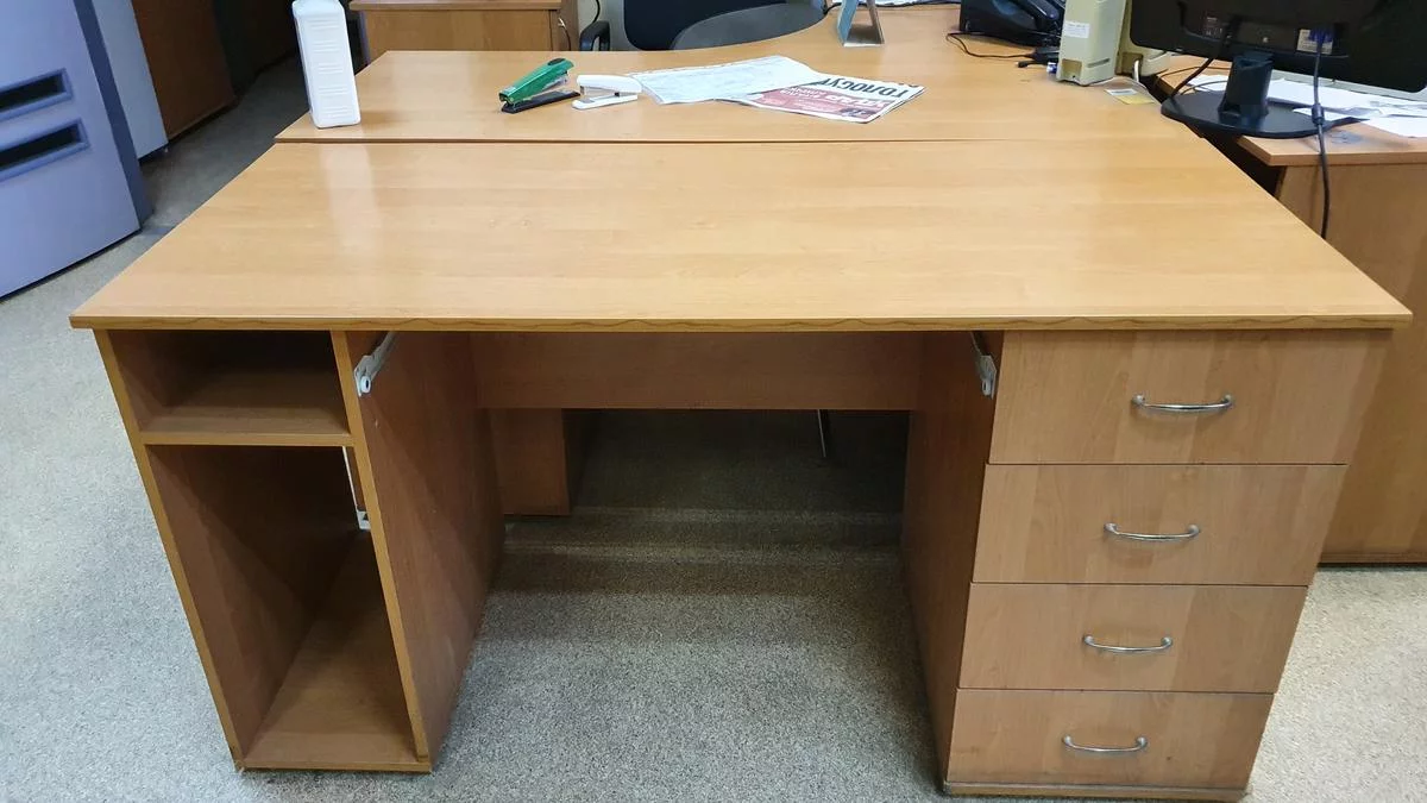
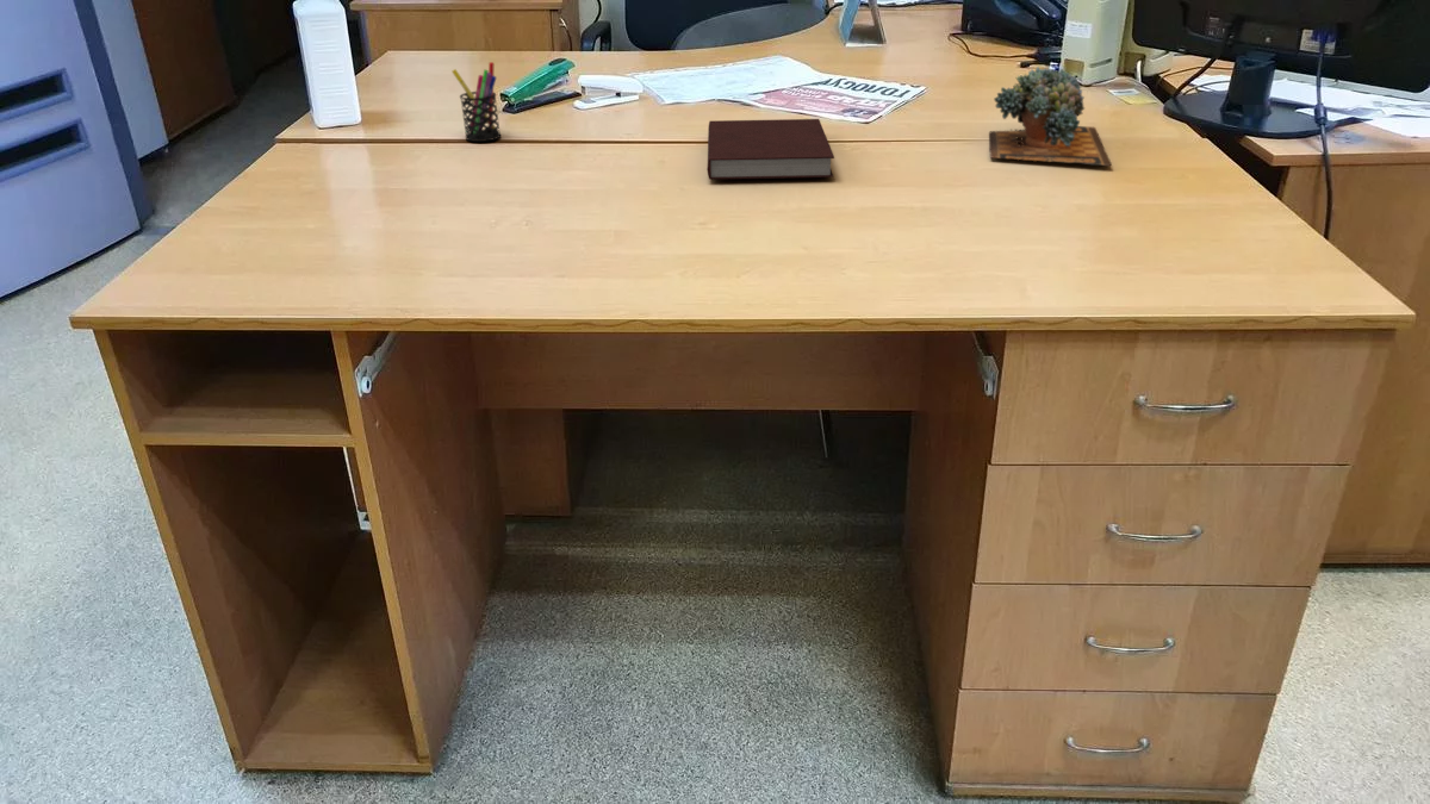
+ pen holder (481, 99)
+ notebook (766, 147)
+ succulent plant (1052, 106)
